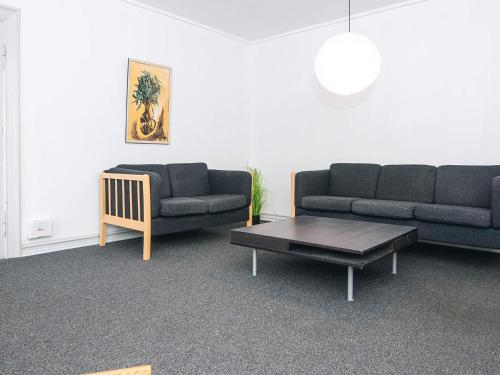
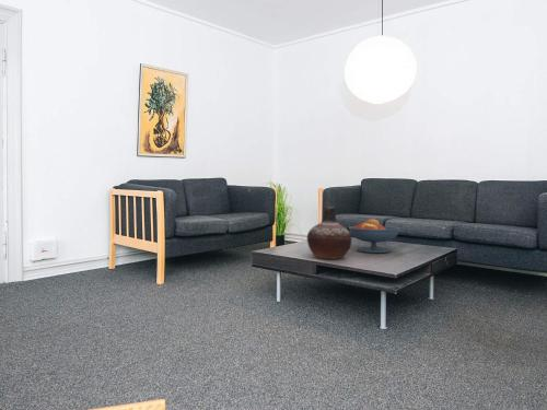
+ fruit bowl (373, 235)
+ vase (328, 232)
